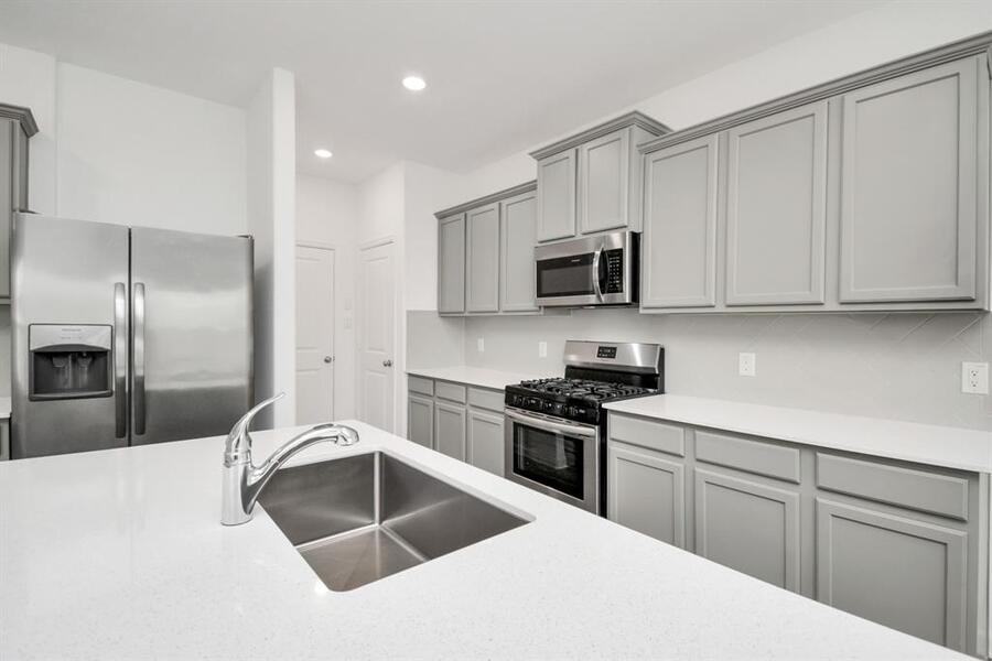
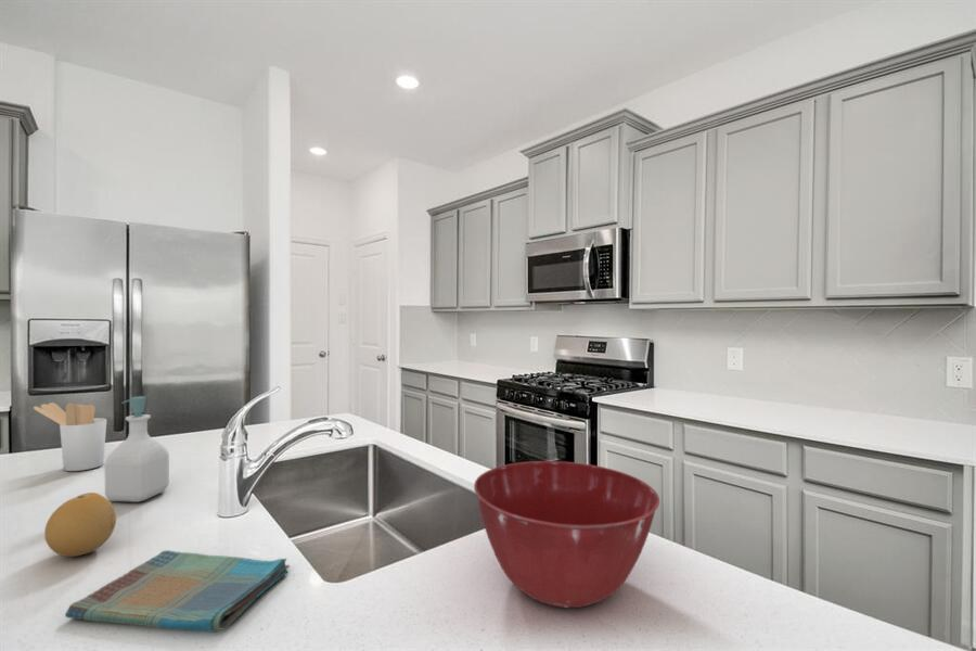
+ fruit (81, 523)
+ soap bottle (138, 446)
+ utensil holder (72, 433)
+ dish towel (187, 585)
+ mixing bowl (563, 534)
